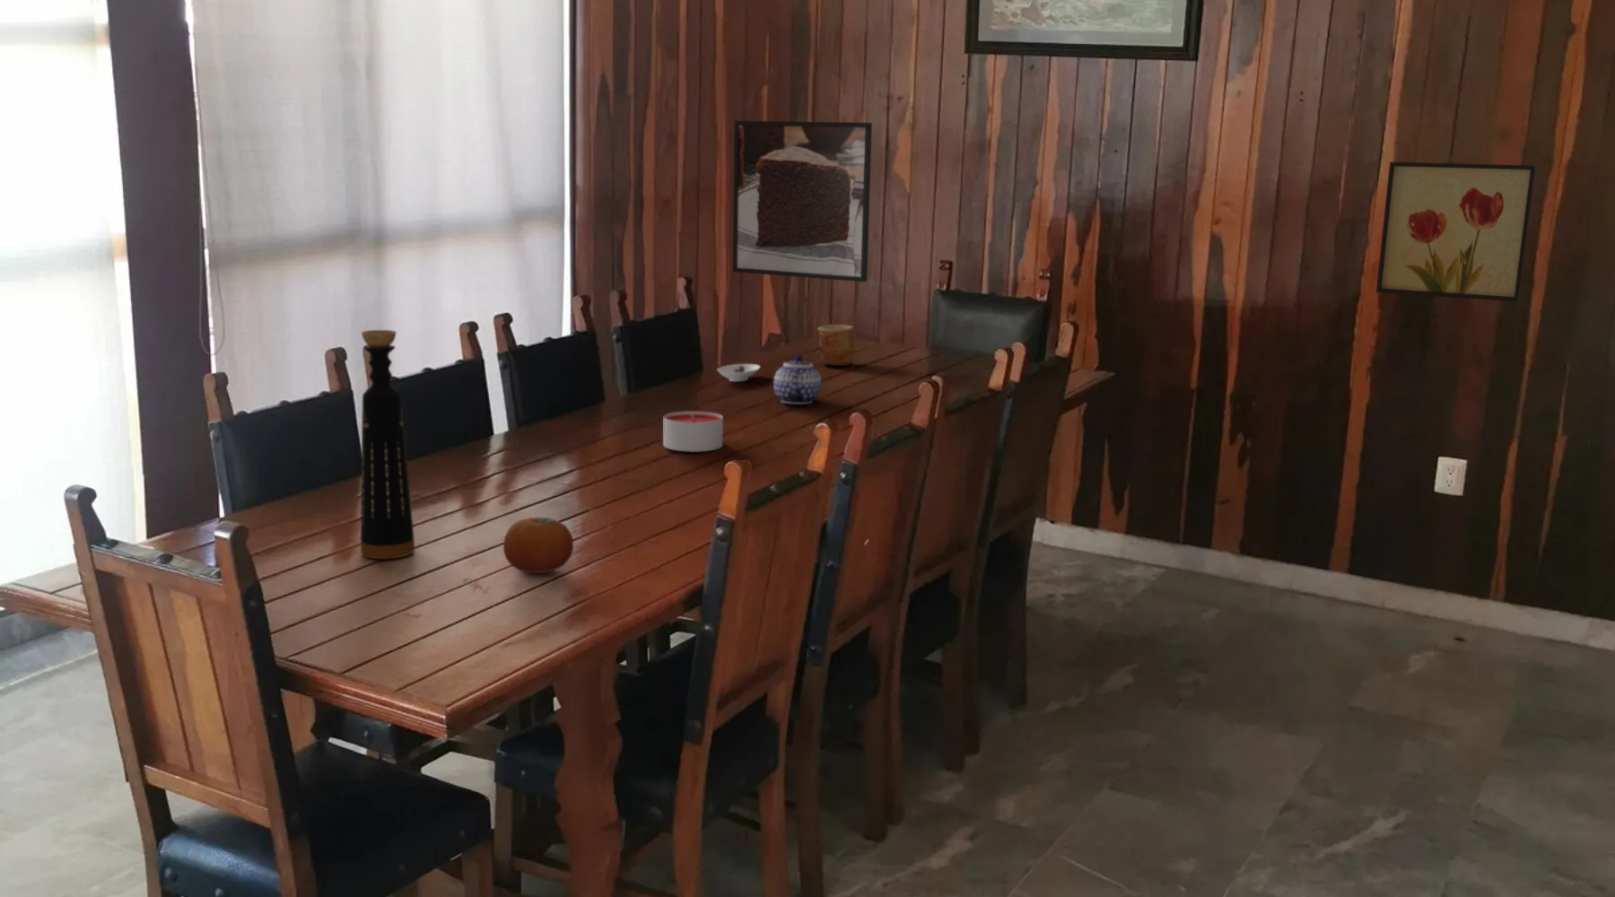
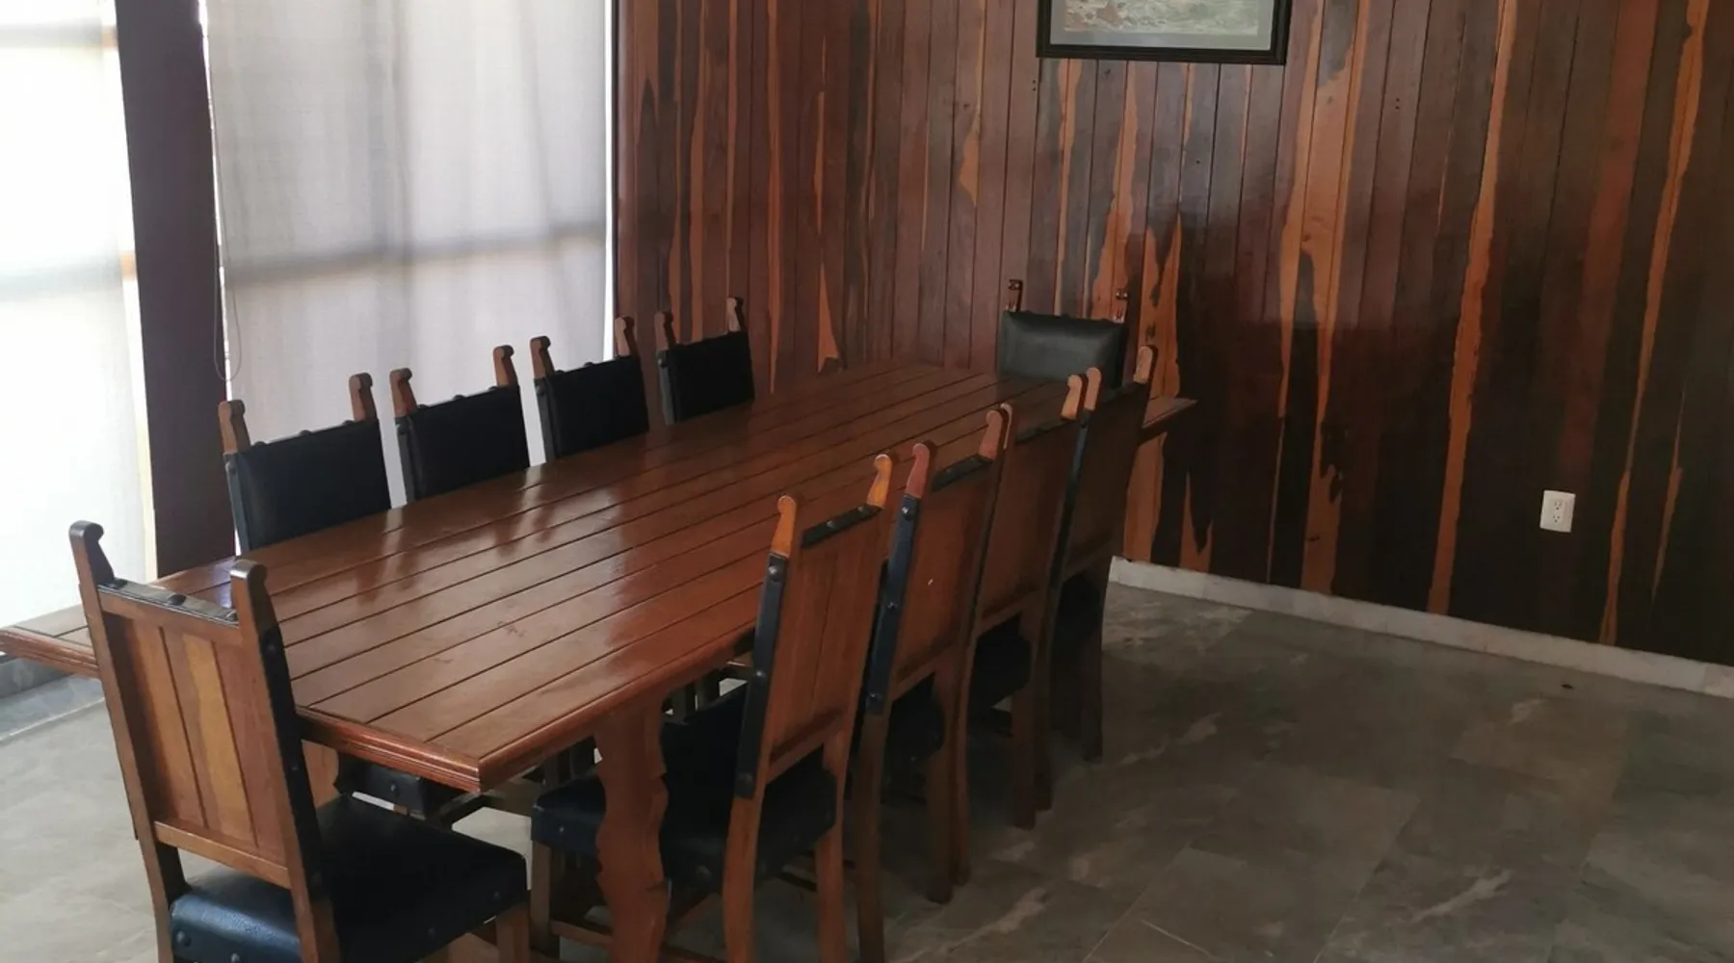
- fruit (538, 546)
- bottle (383, 443)
- wall art (1454, 231)
- teapot (798, 379)
- saucer (738, 372)
- candle (693, 430)
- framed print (800, 200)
- cup (835, 346)
